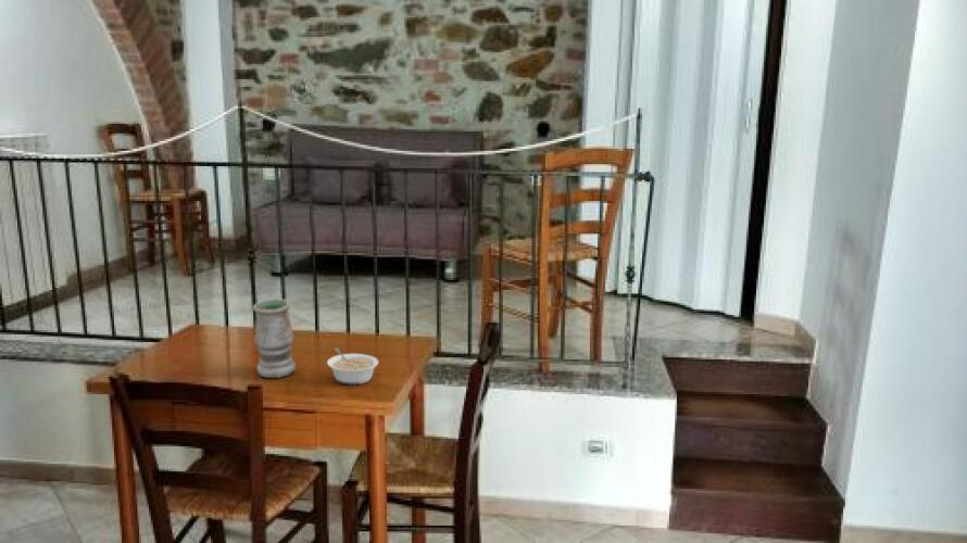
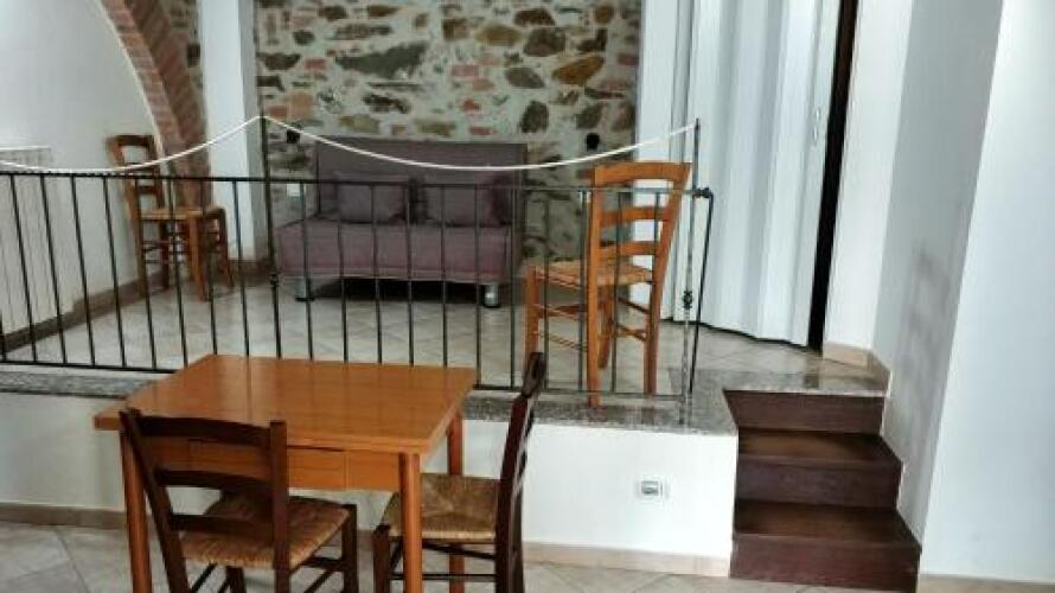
- legume (351, 368)
- vase (274, 338)
